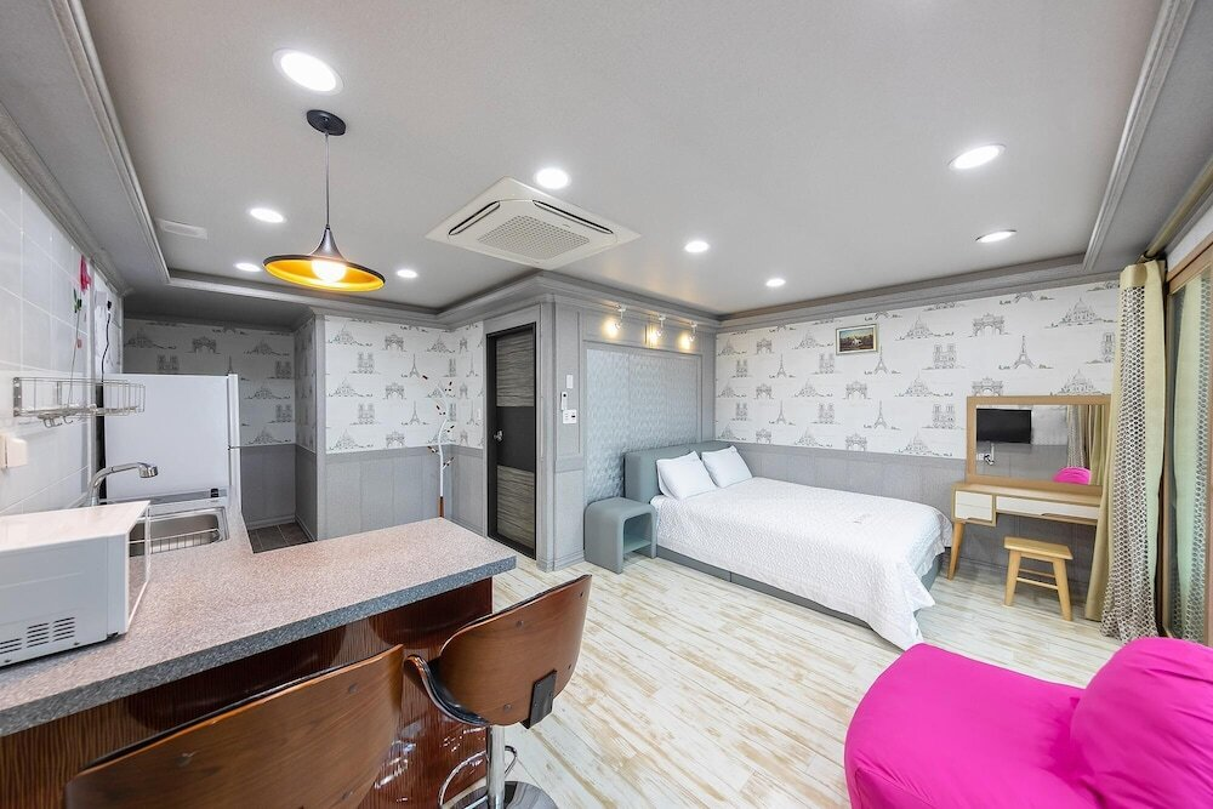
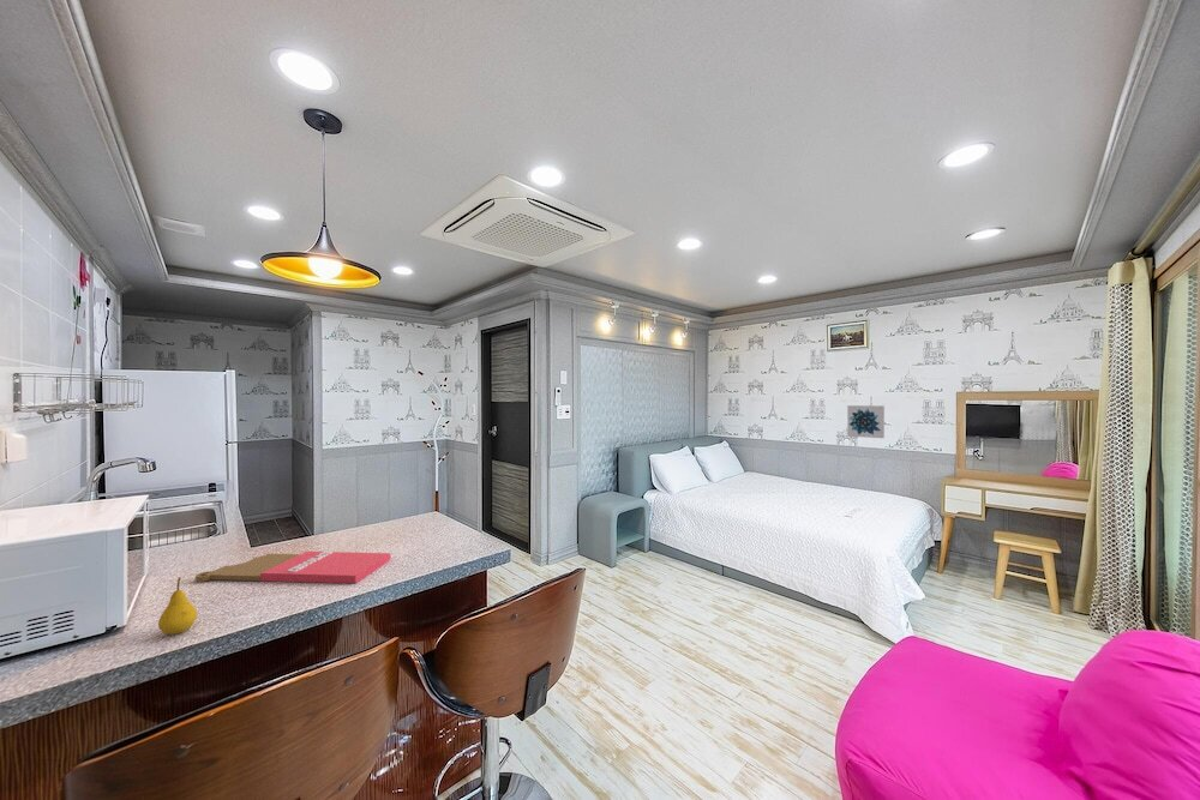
+ wall art (865, 421)
+ cutting board (296, 565)
+ fruit (178, 606)
